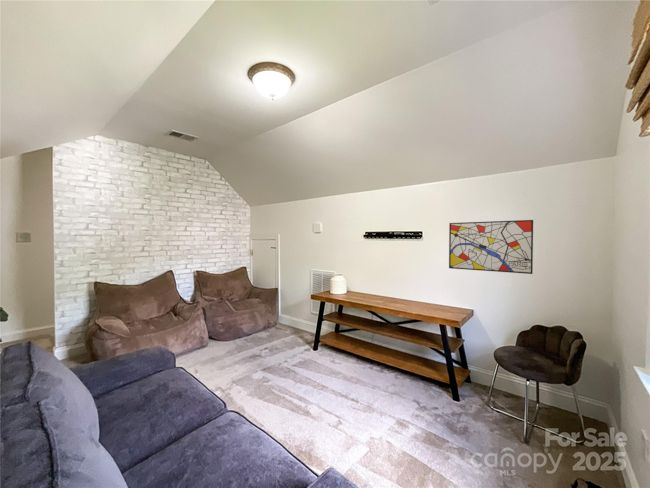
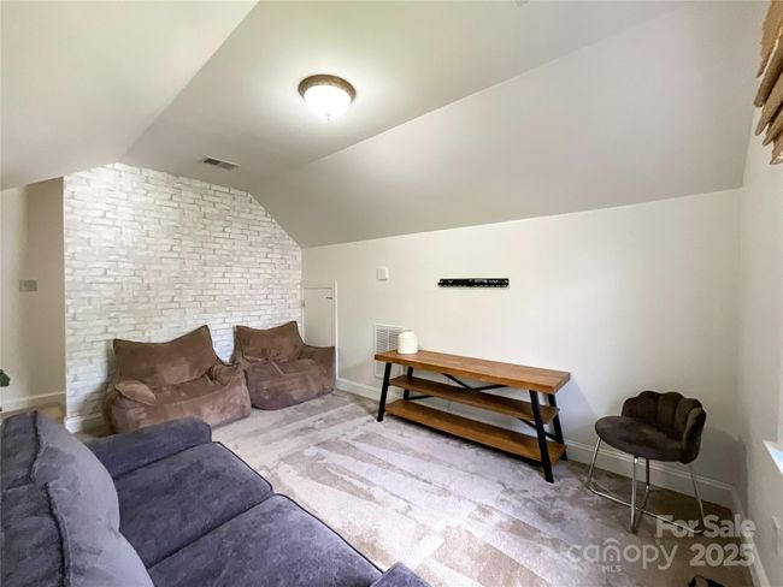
- wall art (487, 246)
